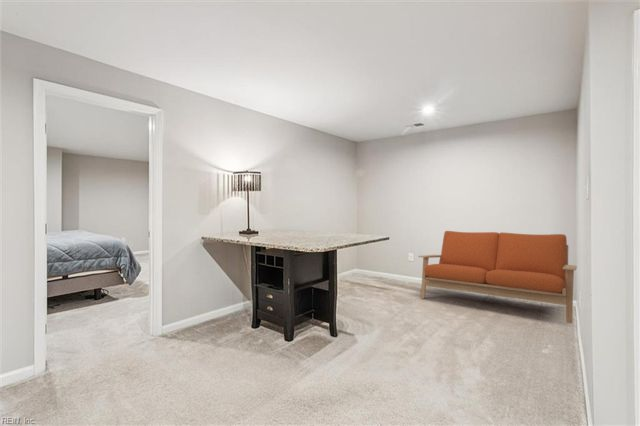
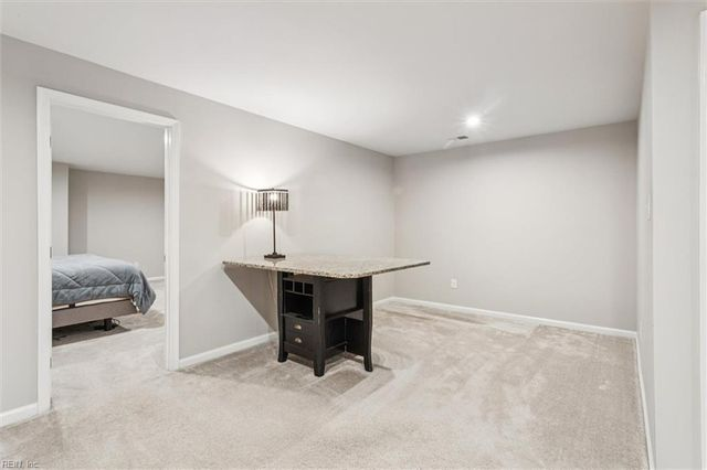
- sofa (493, 268)
